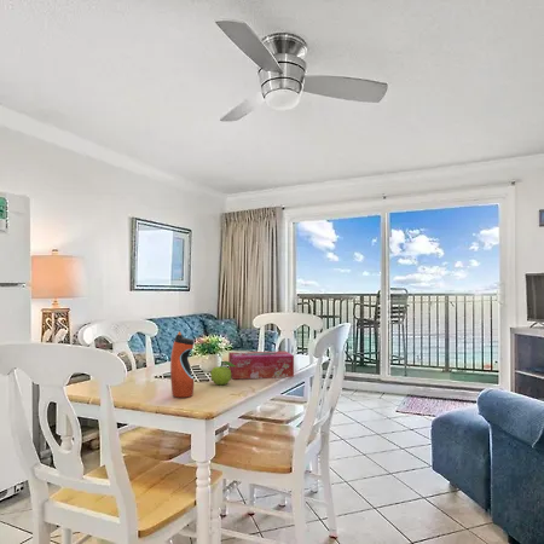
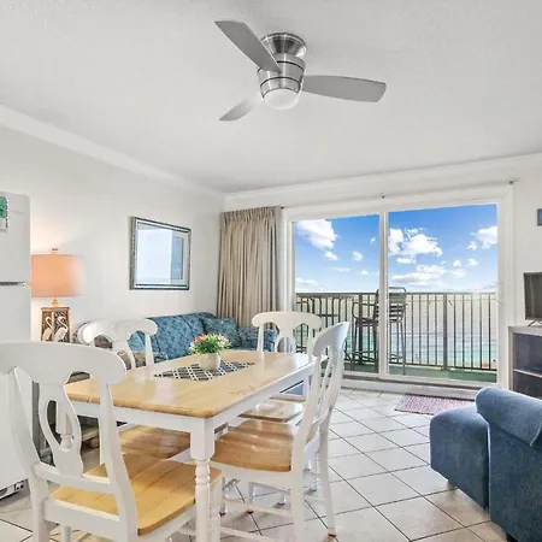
- fruit (224, 372)
- water bottle (181, 363)
- tissue box (260, 364)
